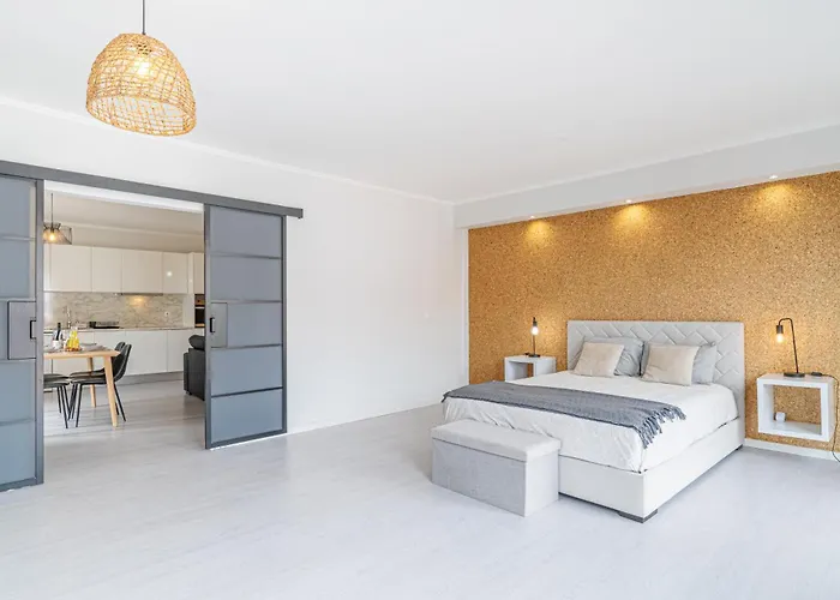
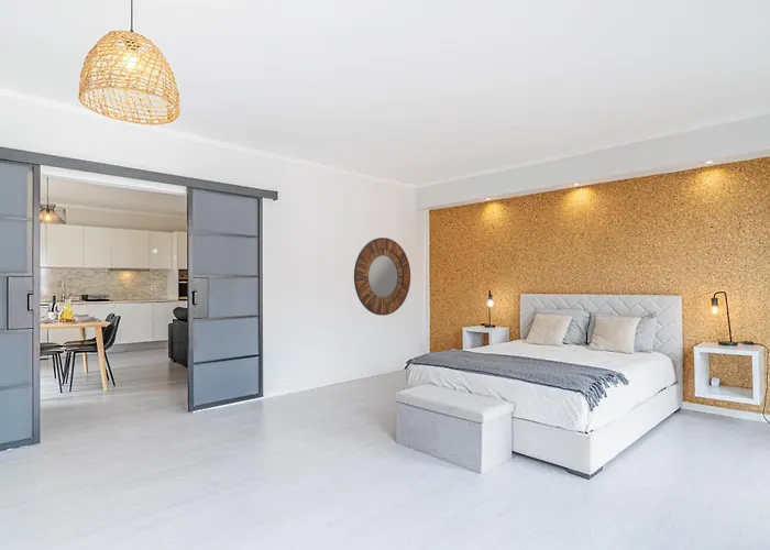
+ home mirror (383, 276)
